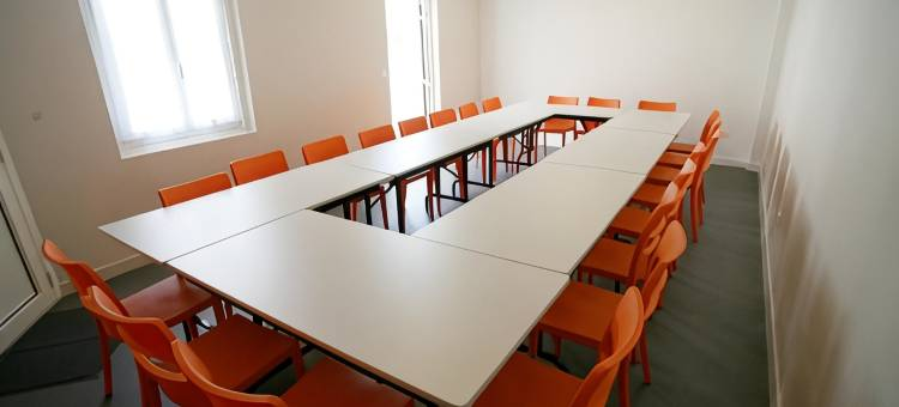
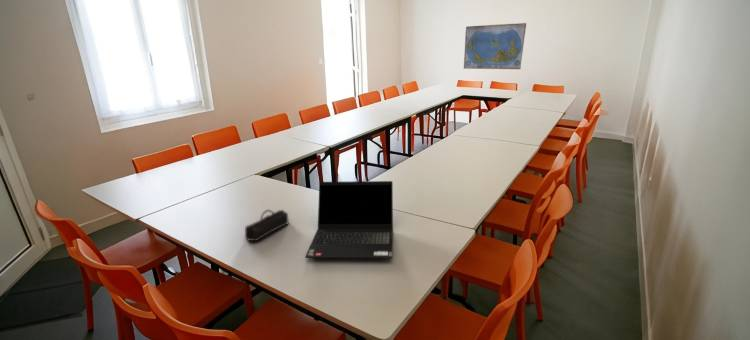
+ laptop computer (352, 217)
+ pencil case (267, 221)
+ world map (493, 47)
